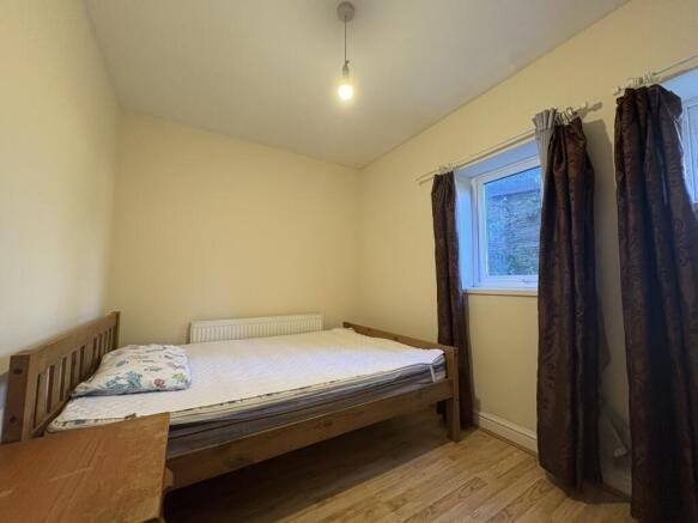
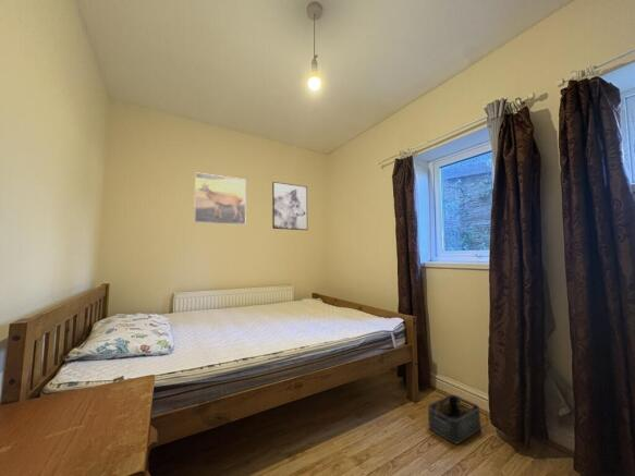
+ storage bin (453, 417)
+ wall art (290, 206)
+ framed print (221, 199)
